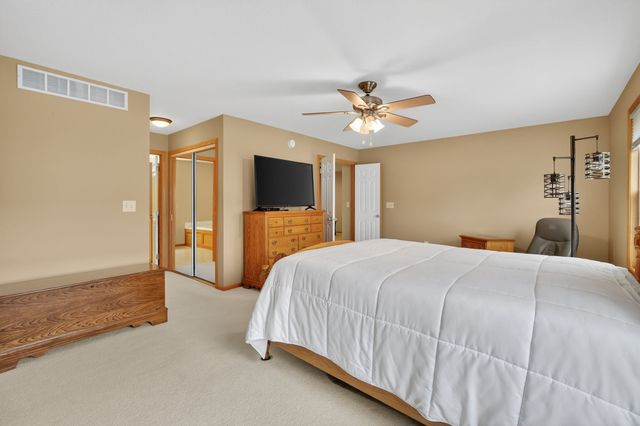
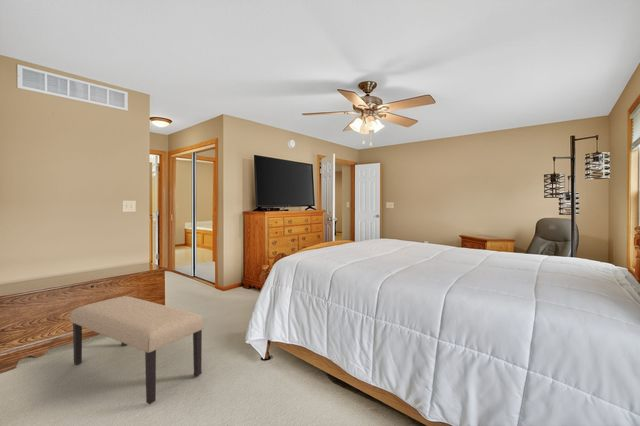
+ bench (135, 338)
